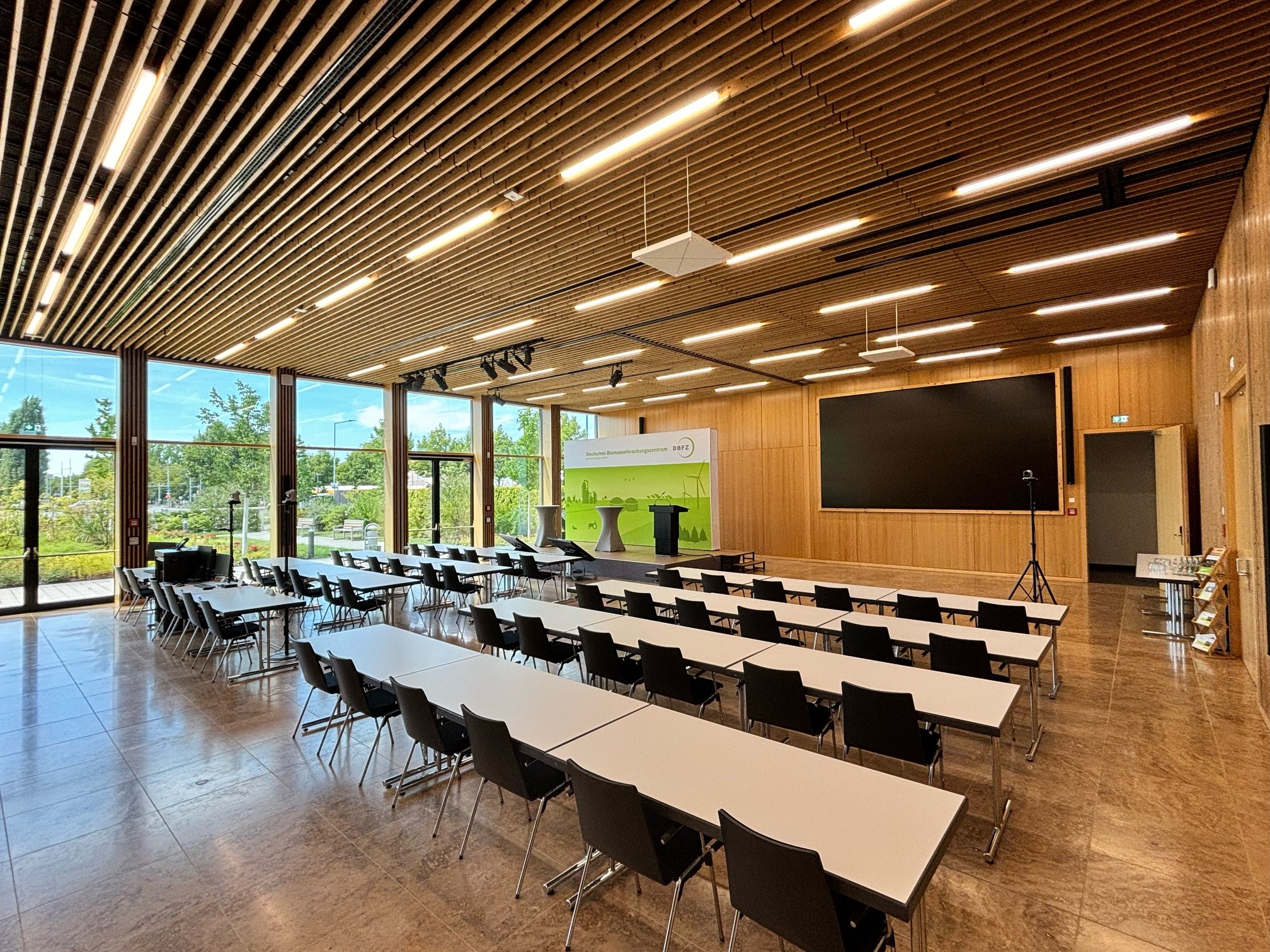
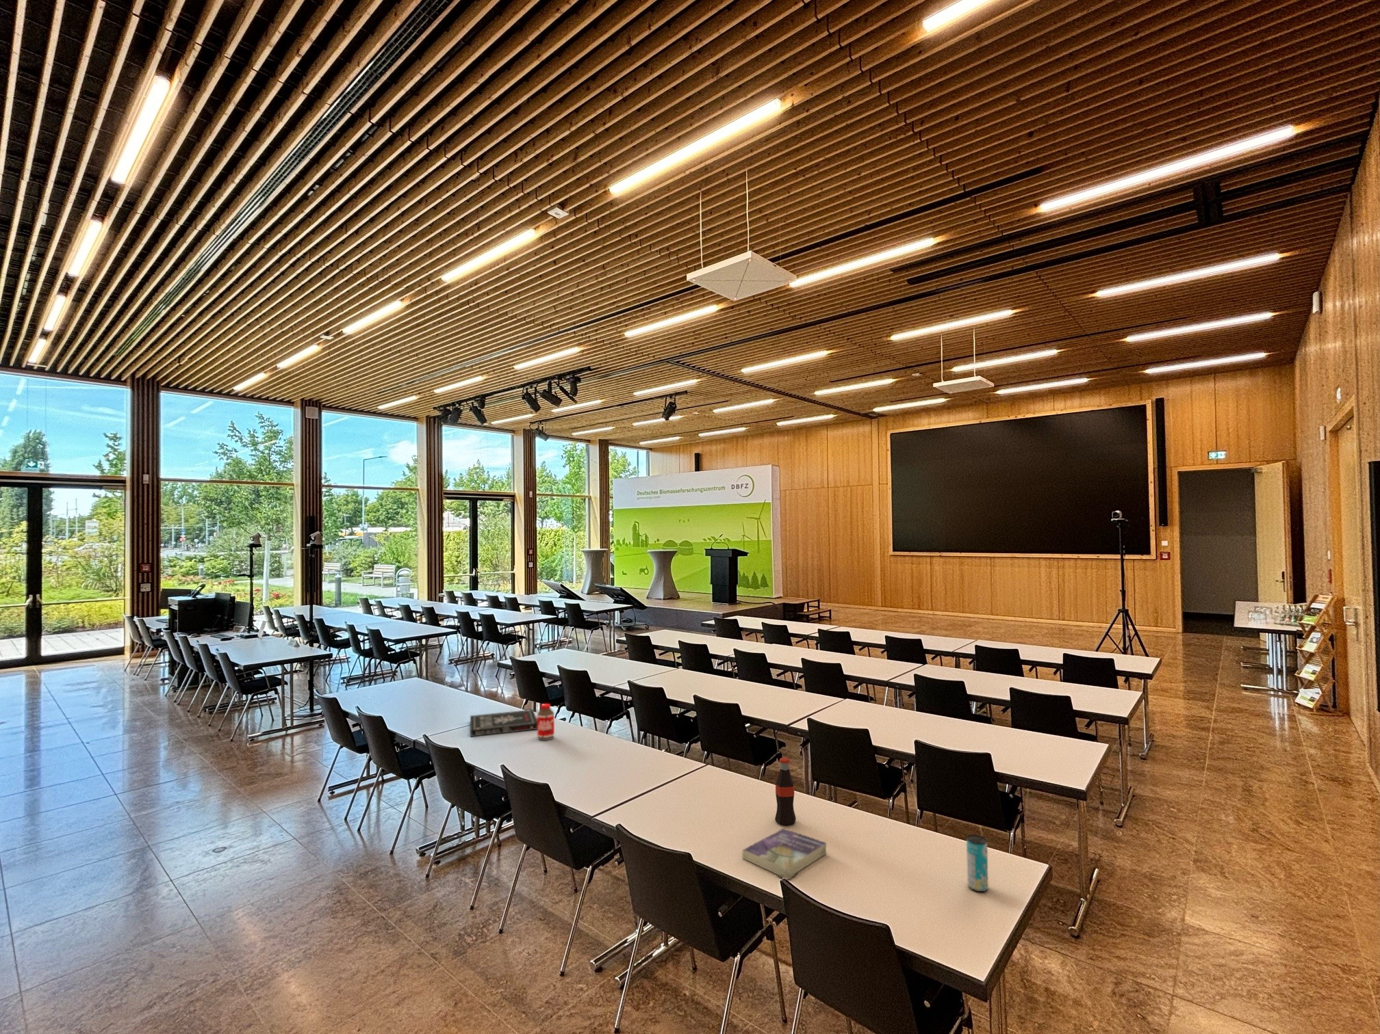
+ bottle (785, 790)
+ book (503, 722)
+ beverage can (977, 863)
+ book (783, 850)
+ bottle (545, 721)
